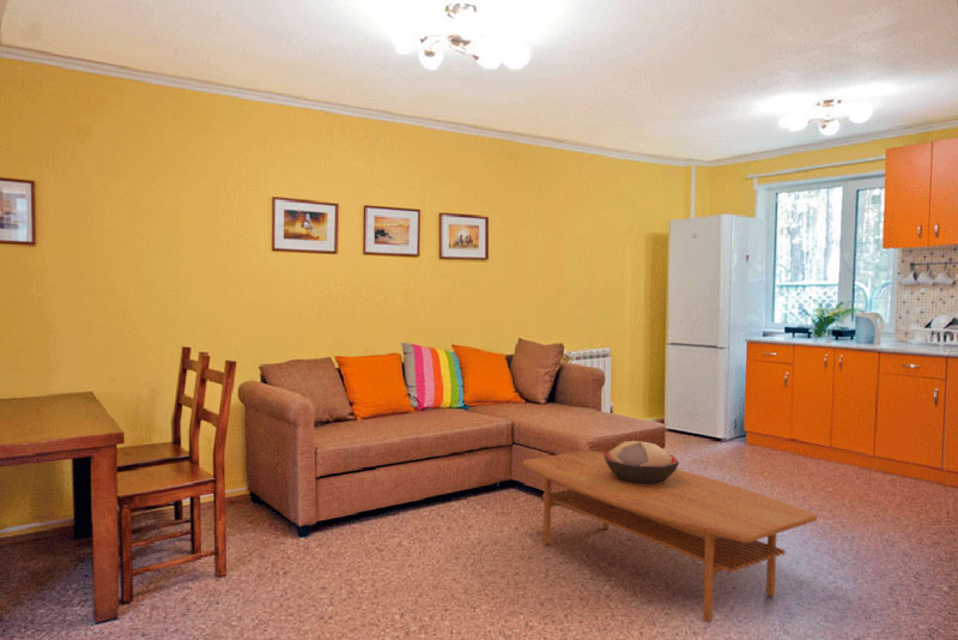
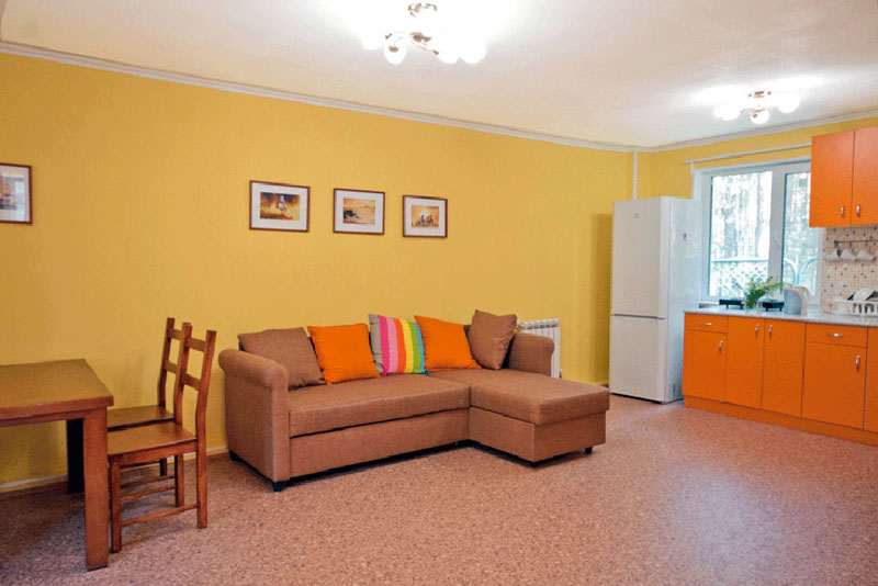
- decorative bowl (639, 459)
- coffee table (649, 525)
